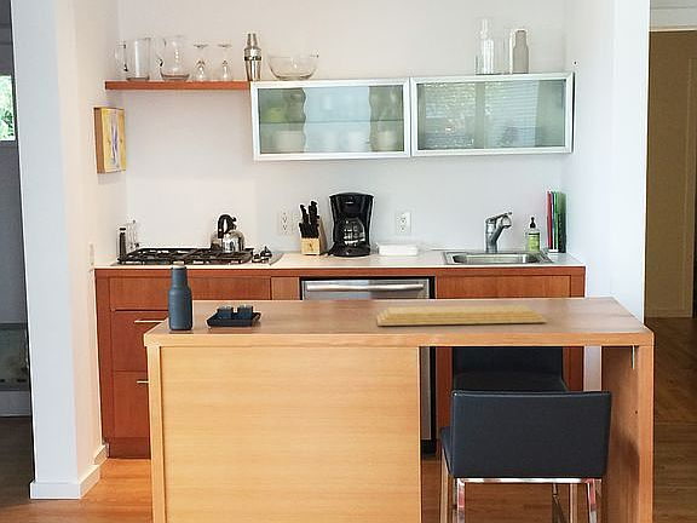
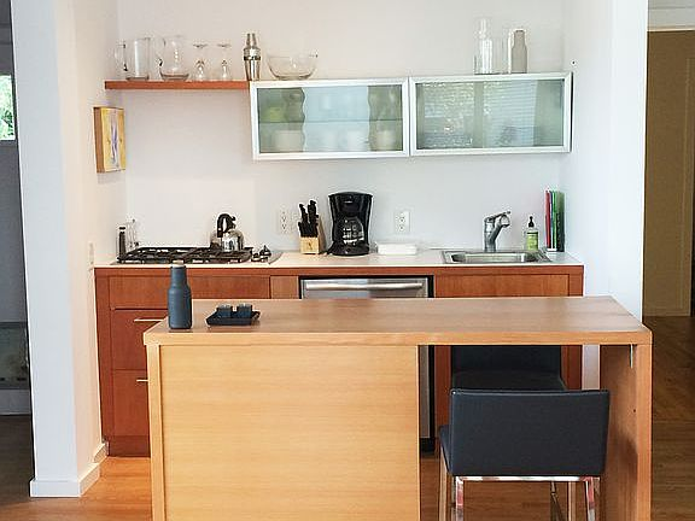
- cutting board (459, 315)
